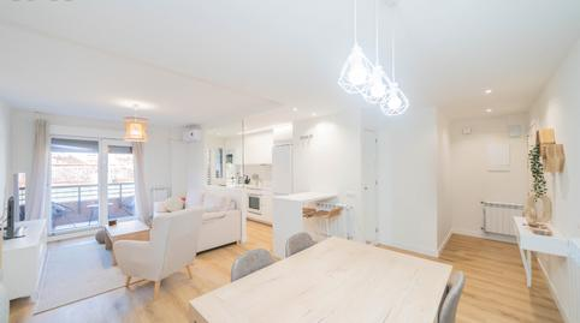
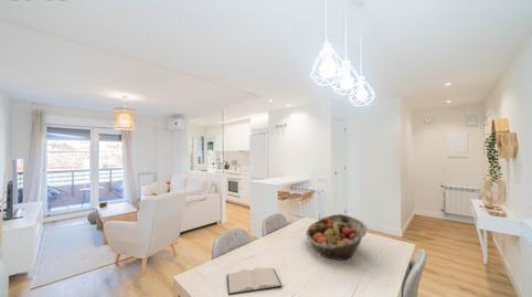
+ hardback book (253, 278)
+ fruit basket (334, 234)
